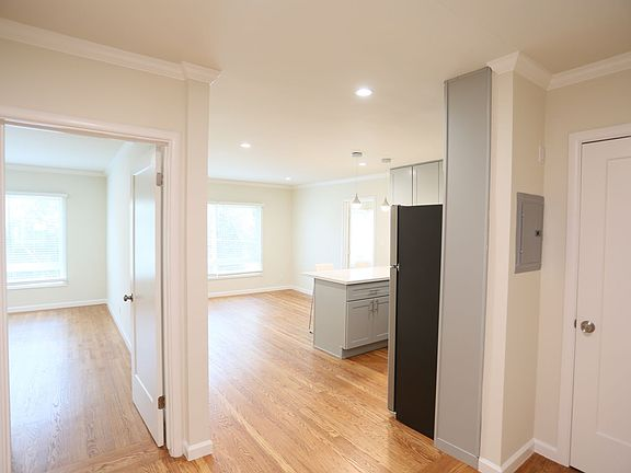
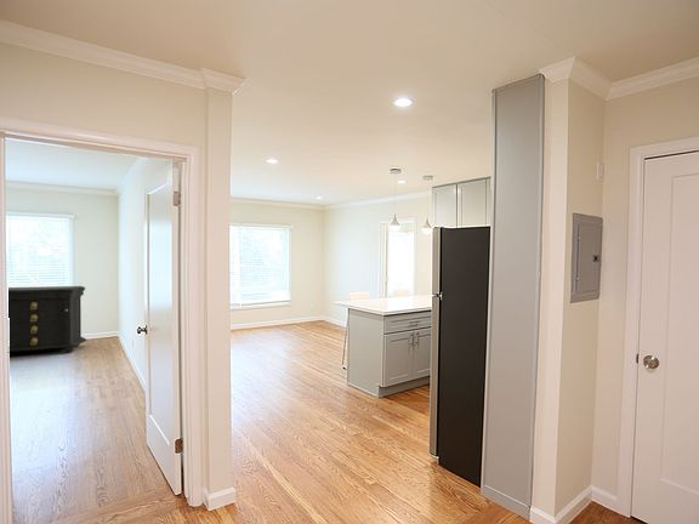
+ dresser (41, 319)
